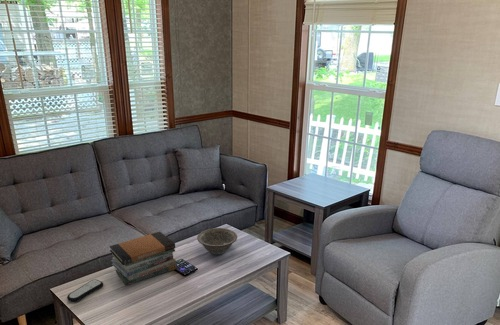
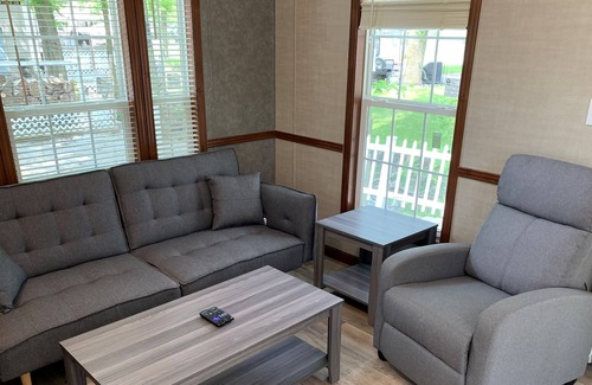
- decorative bowl (217, 243)
- book stack (143, 257)
- remote control (85, 290)
